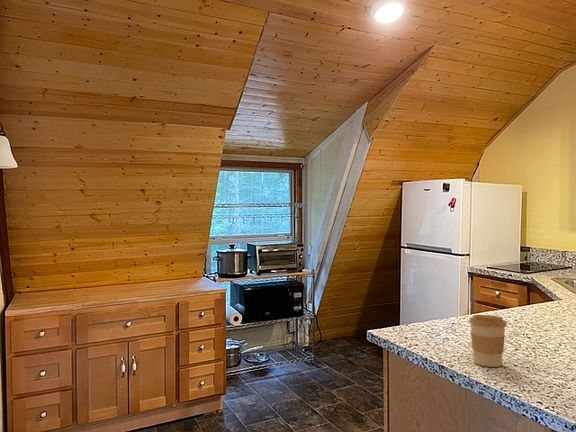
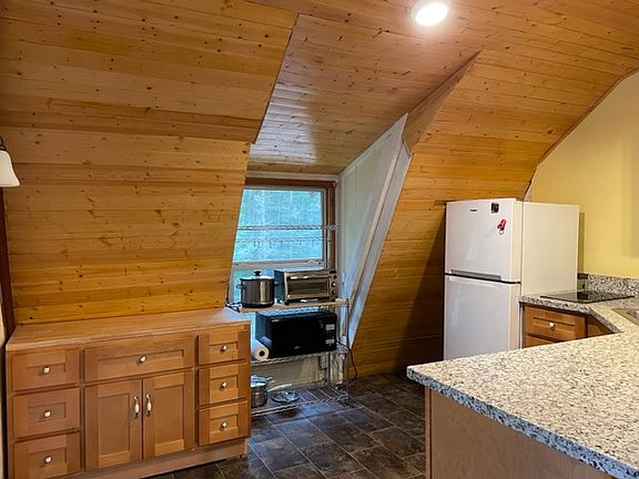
- coffee cup (487, 338)
